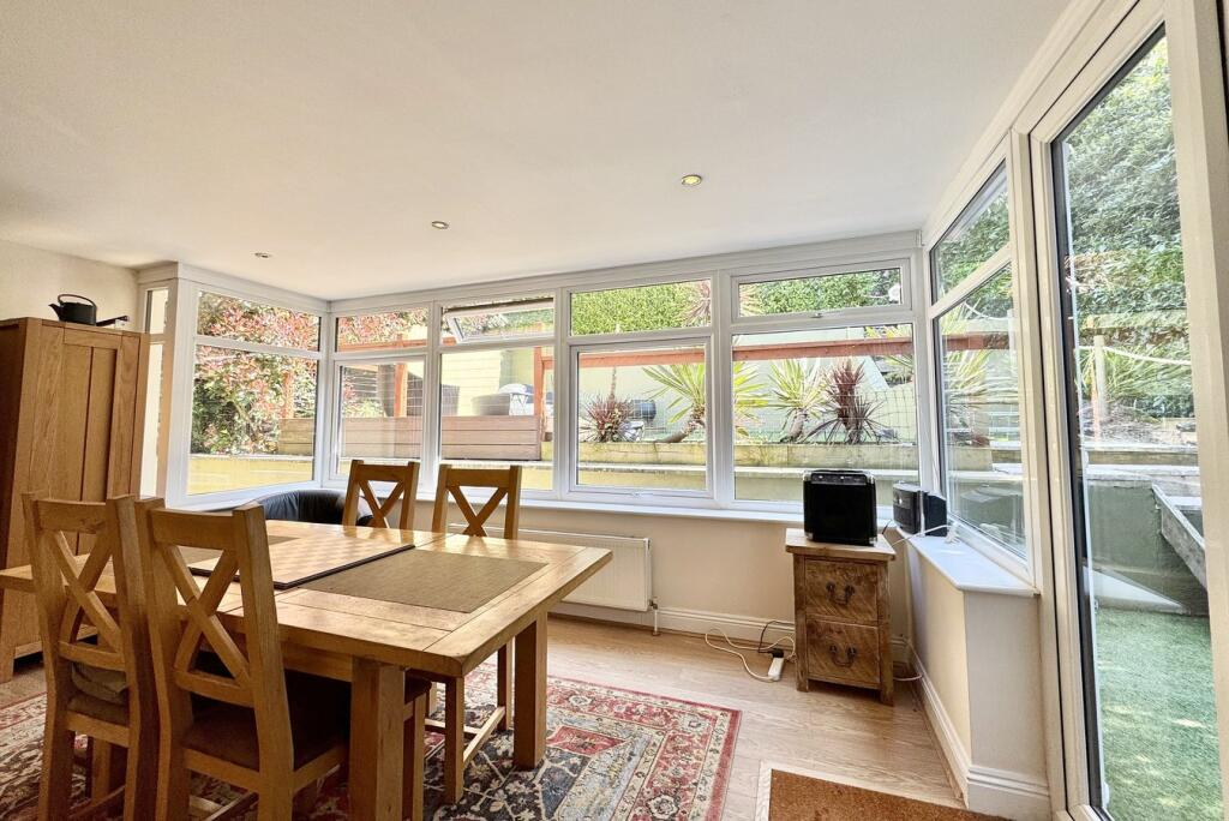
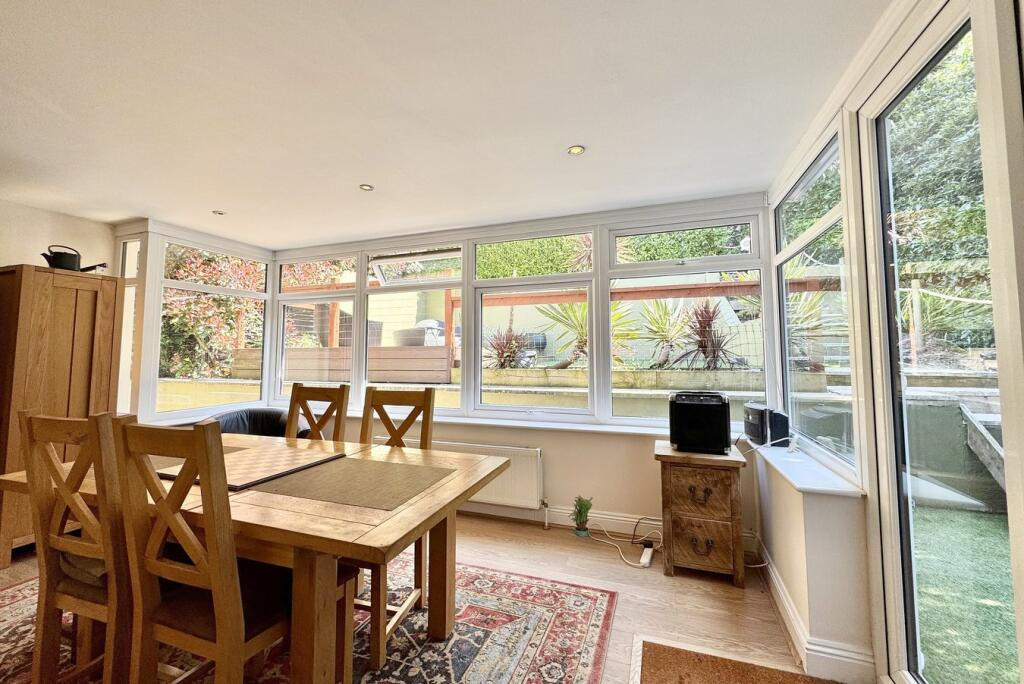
+ potted plant (579, 514)
